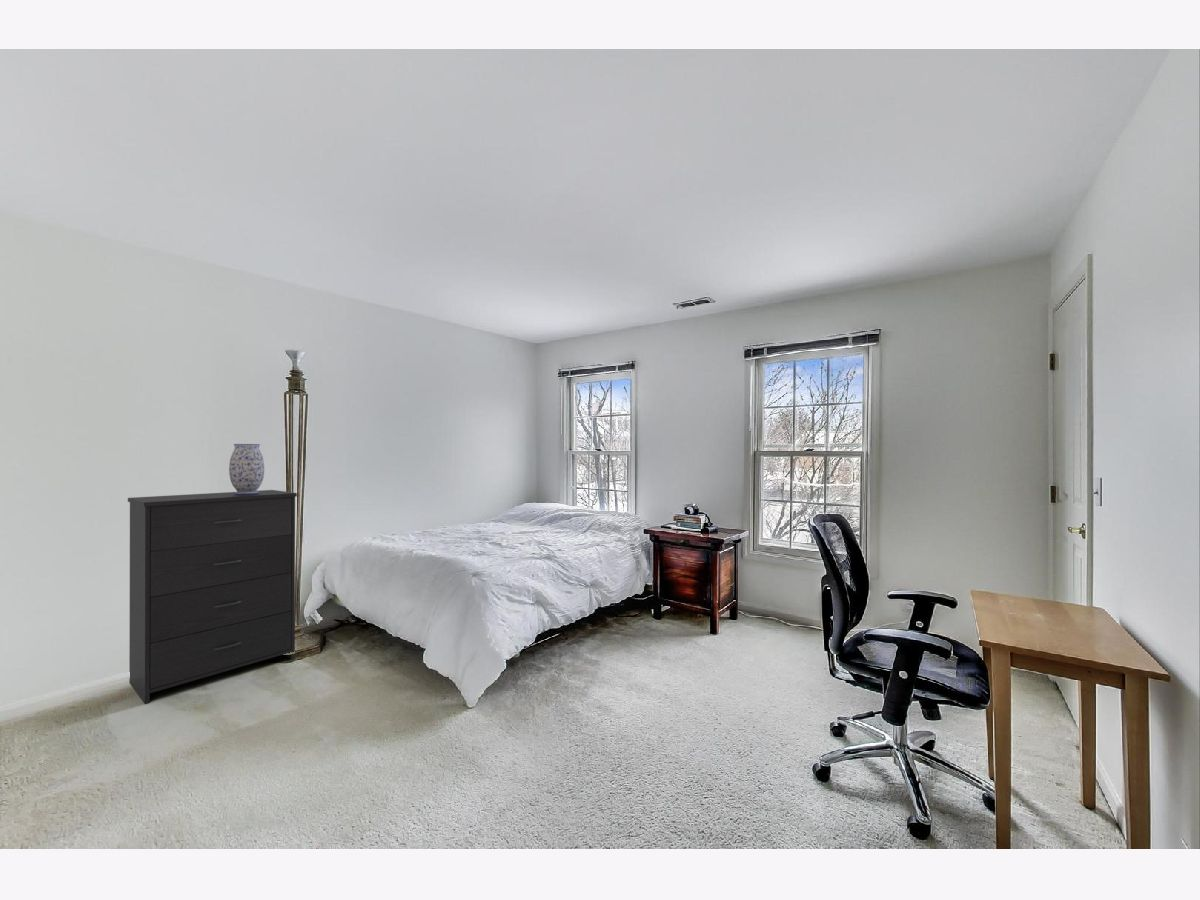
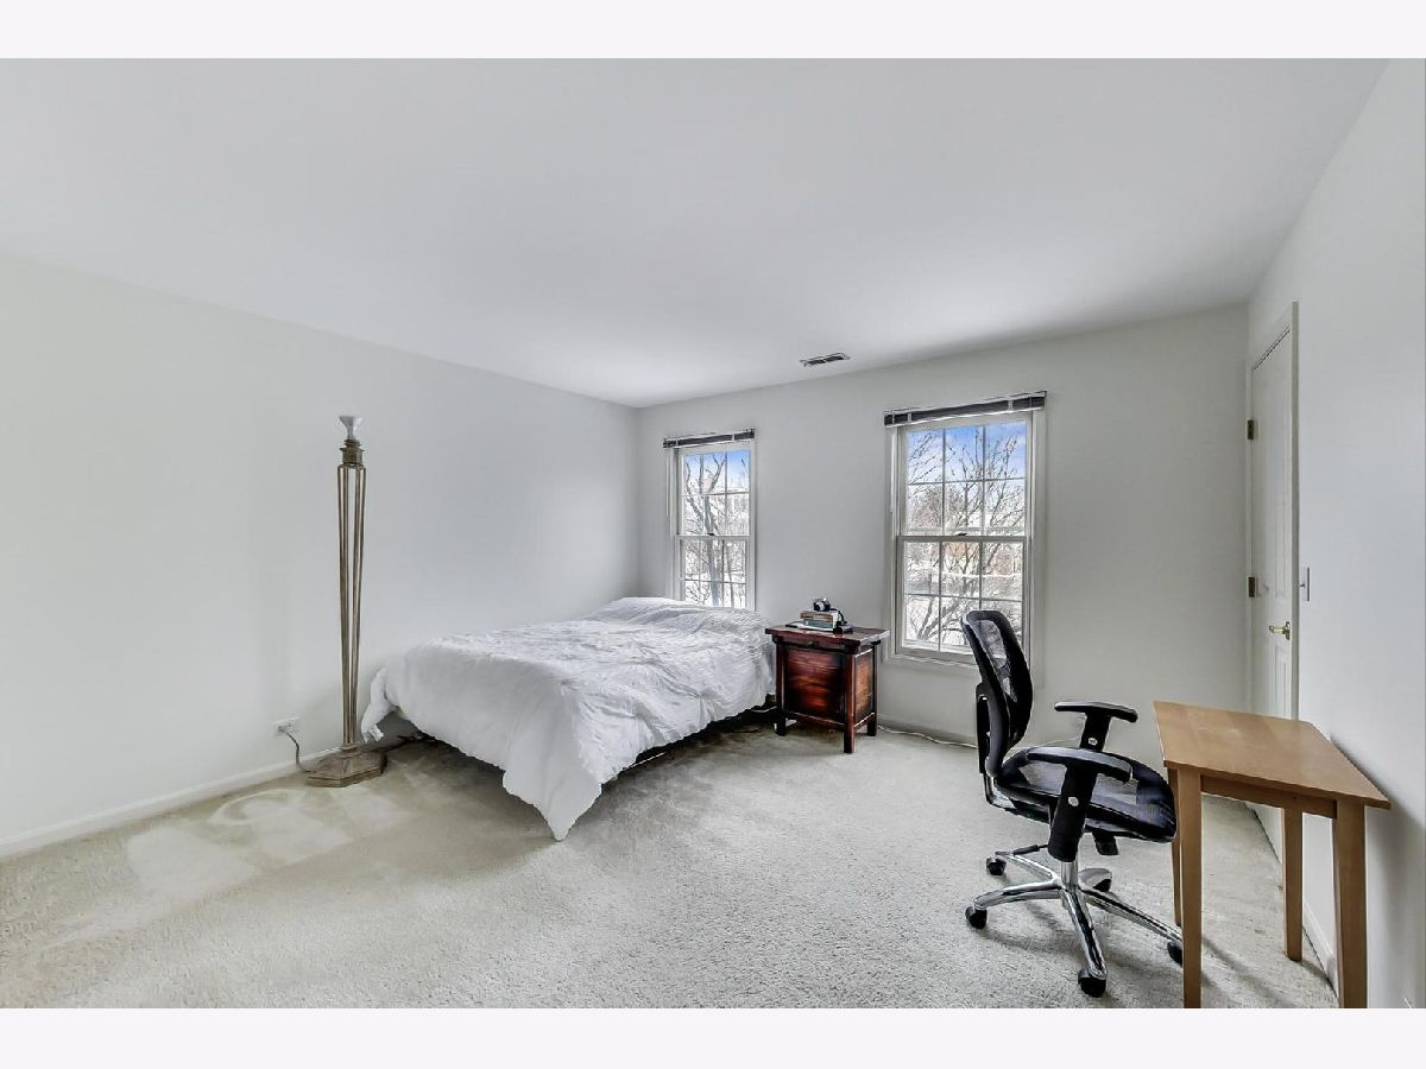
- dresser (217, 582)
- vase (247, 468)
